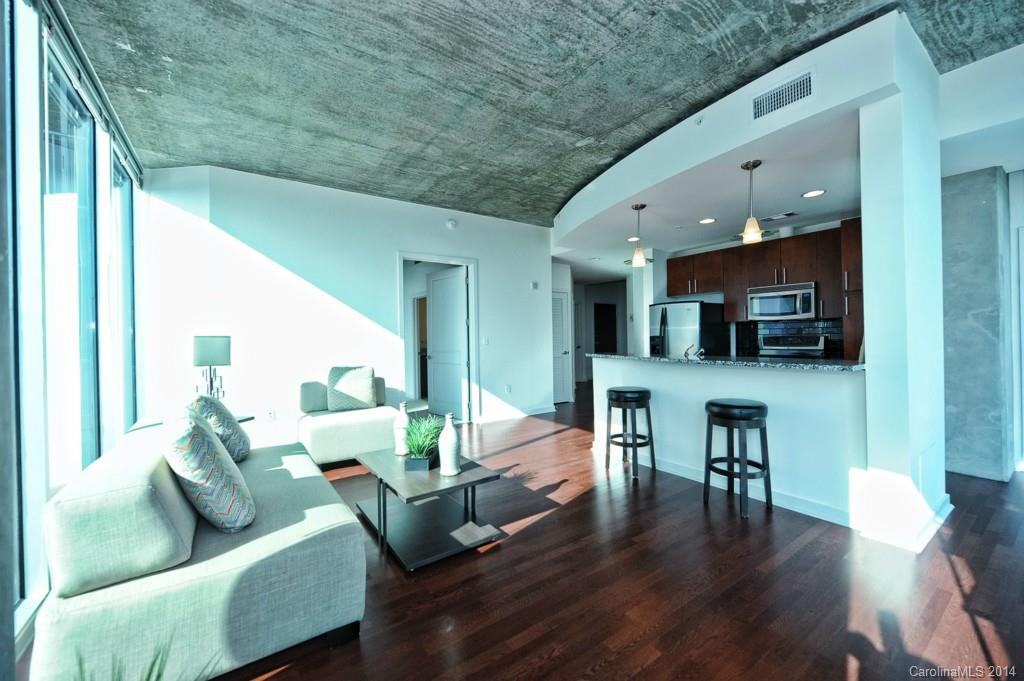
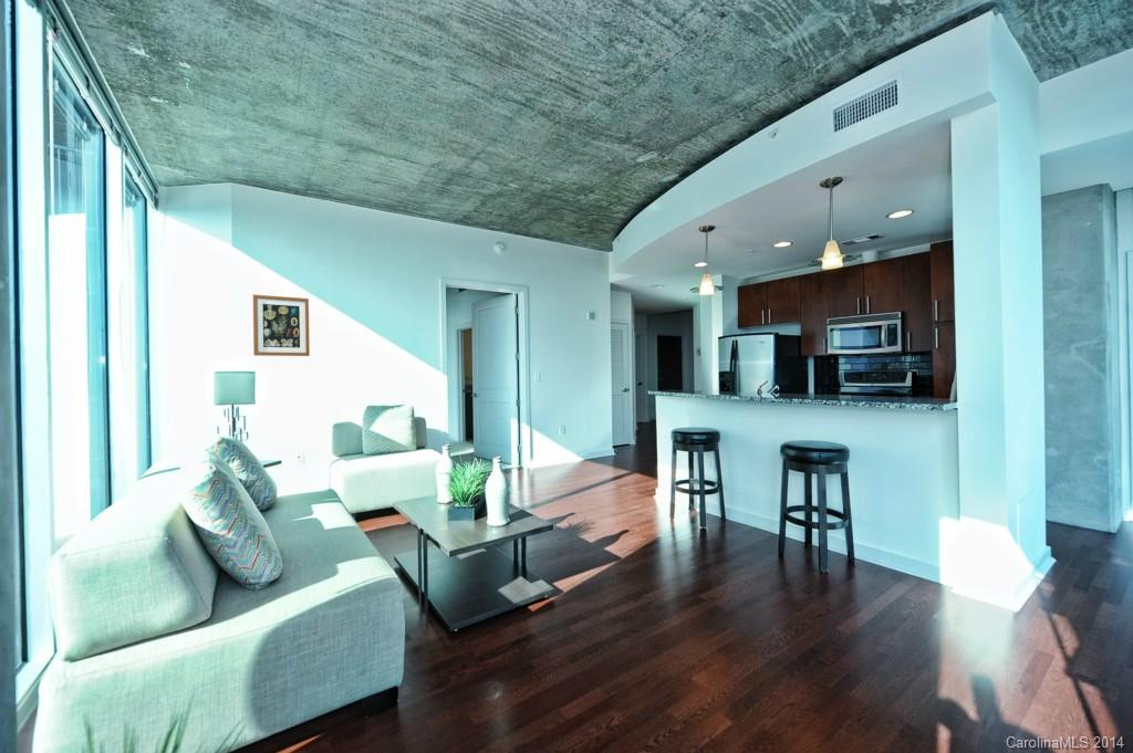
+ wall art (281, 326)
